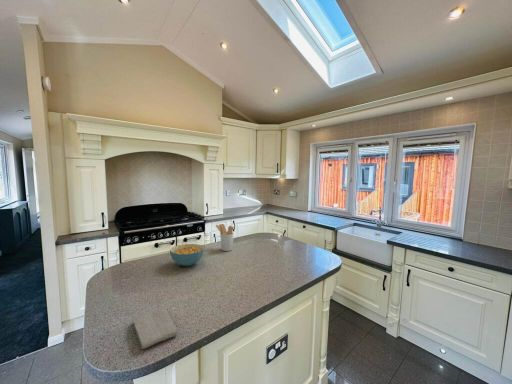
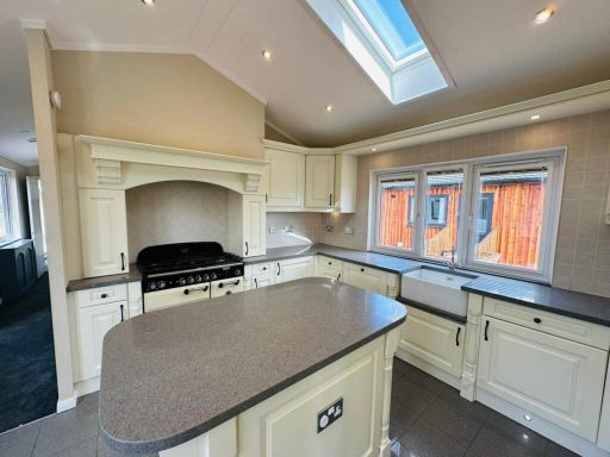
- cereal bowl (187, 256)
- utensil holder (224, 236)
- washcloth (154, 324)
